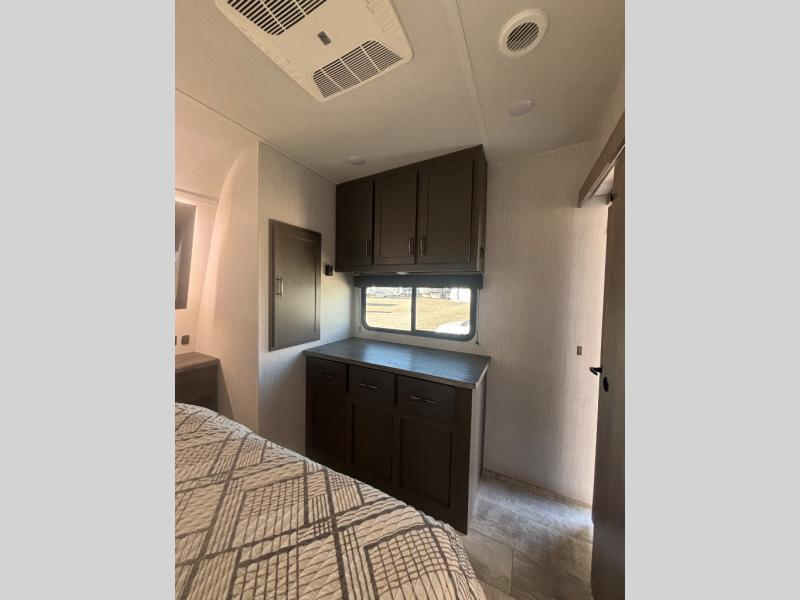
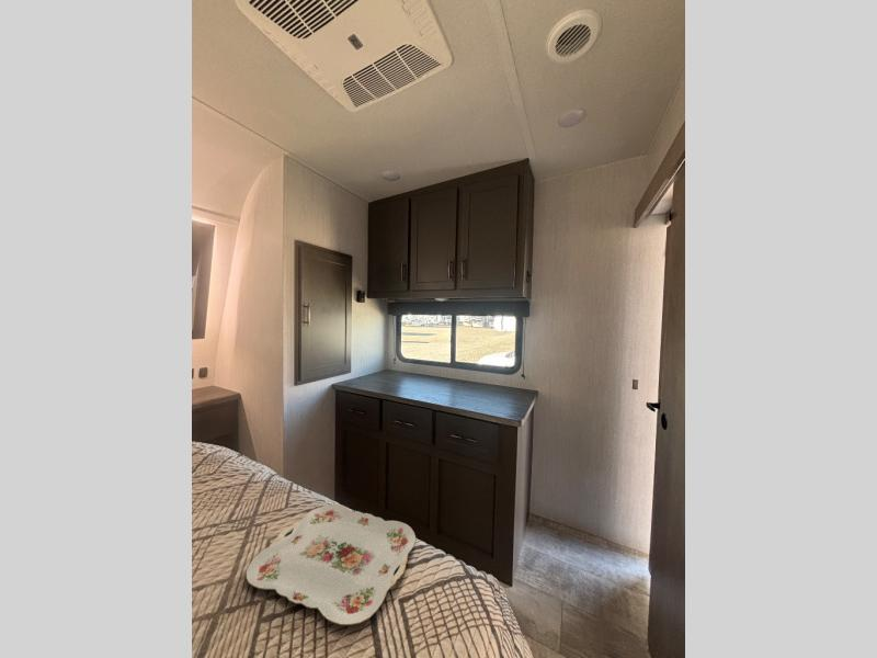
+ serving tray (338, 552)
